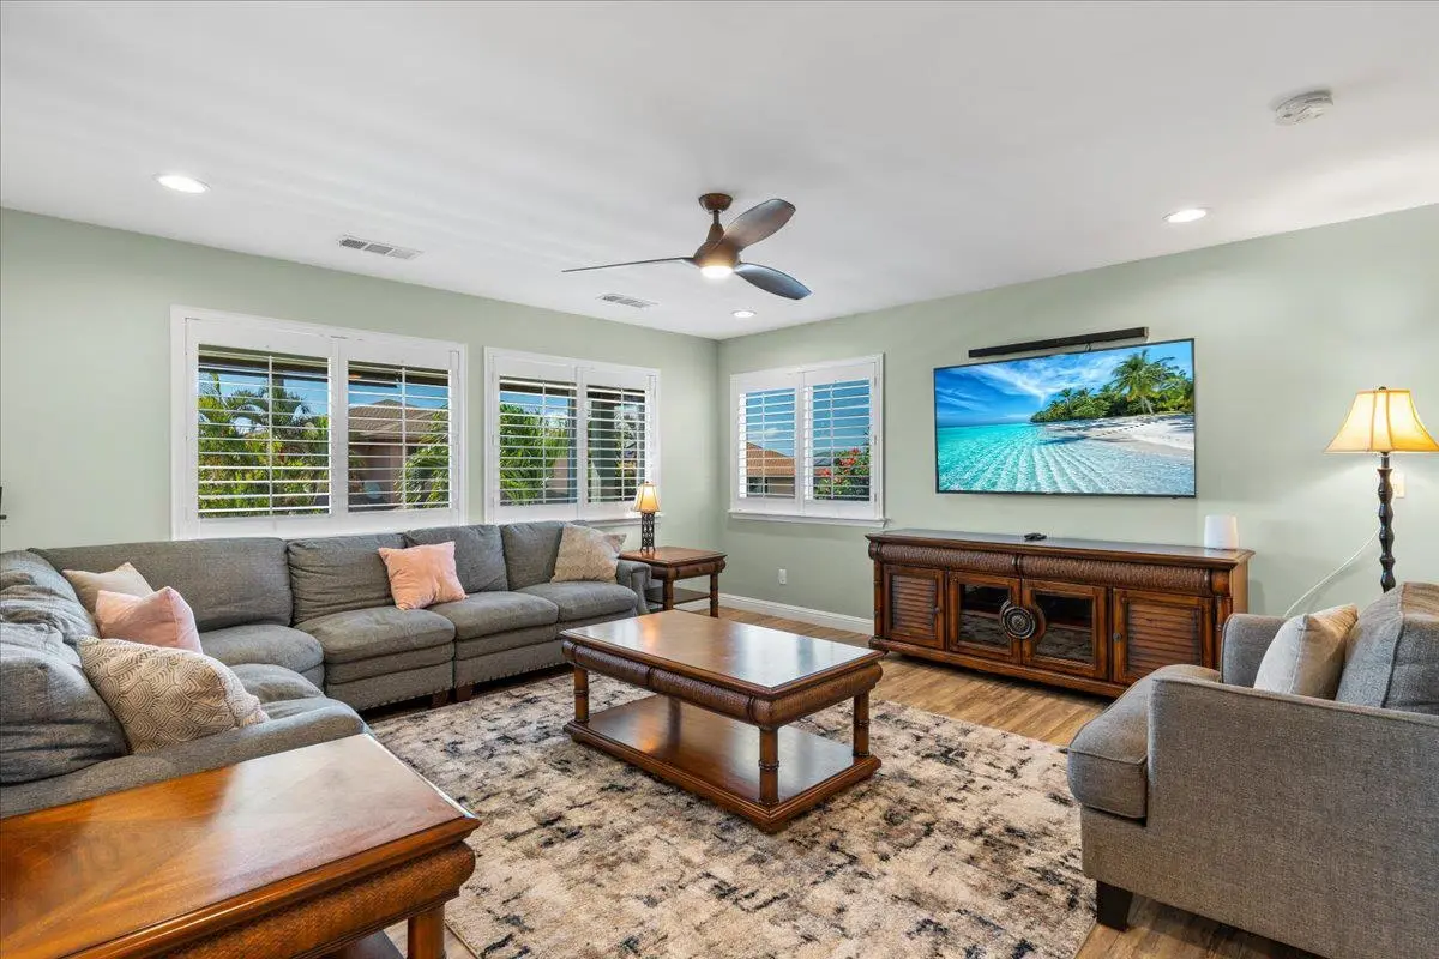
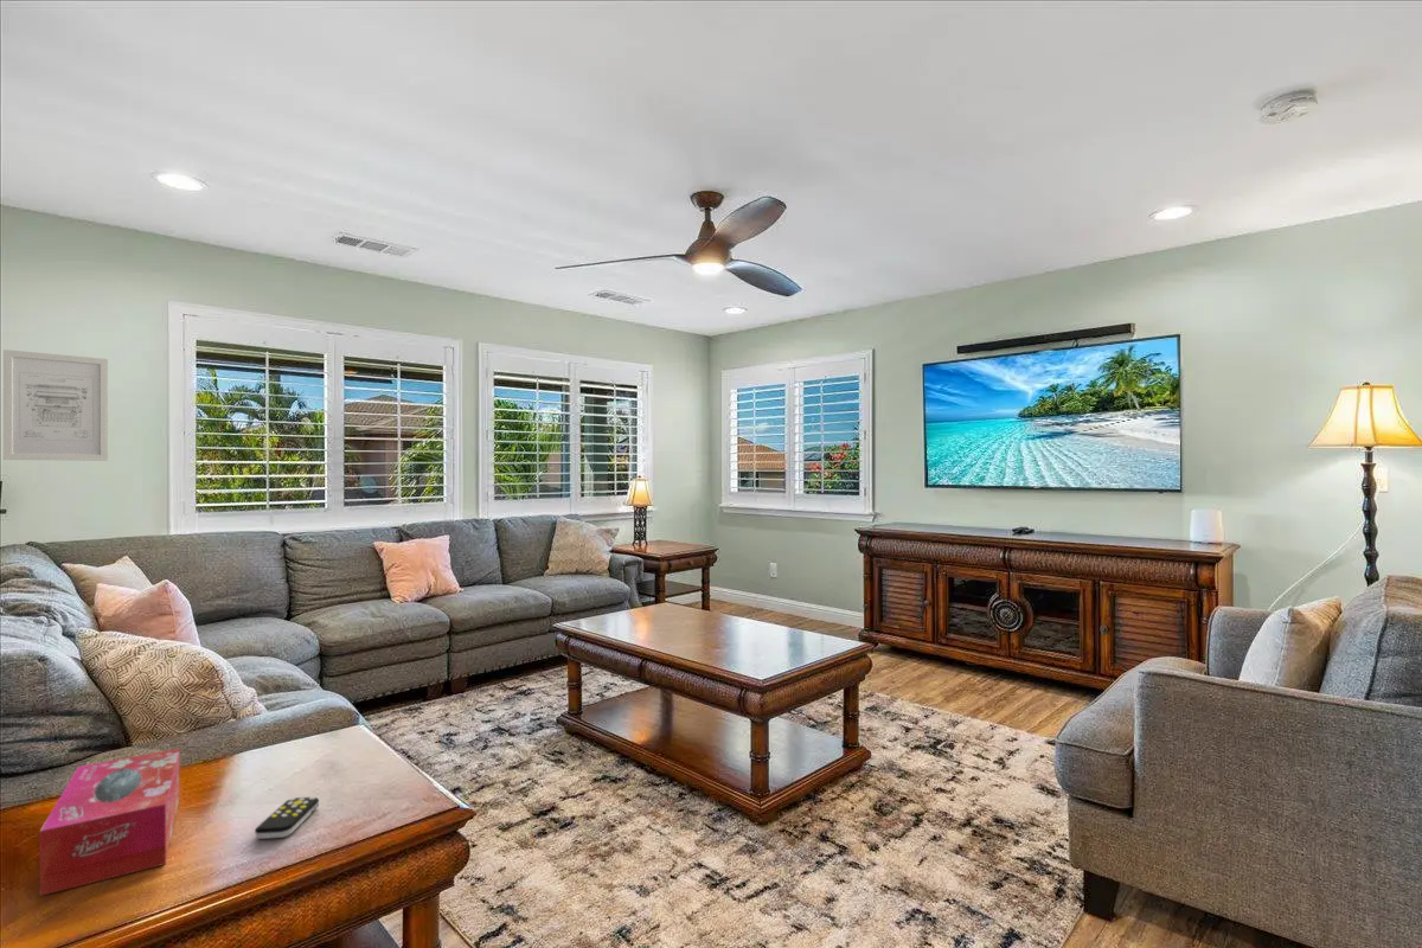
+ remote control (288, 815)
+ wall art (57, 406)
+ tissue box (118, 812)
